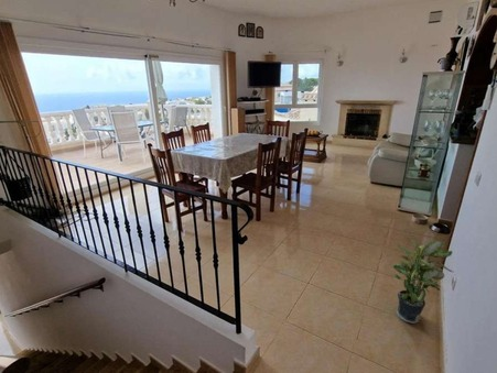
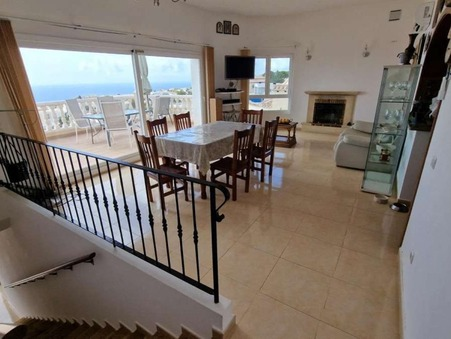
- potted plant (420, 277)
